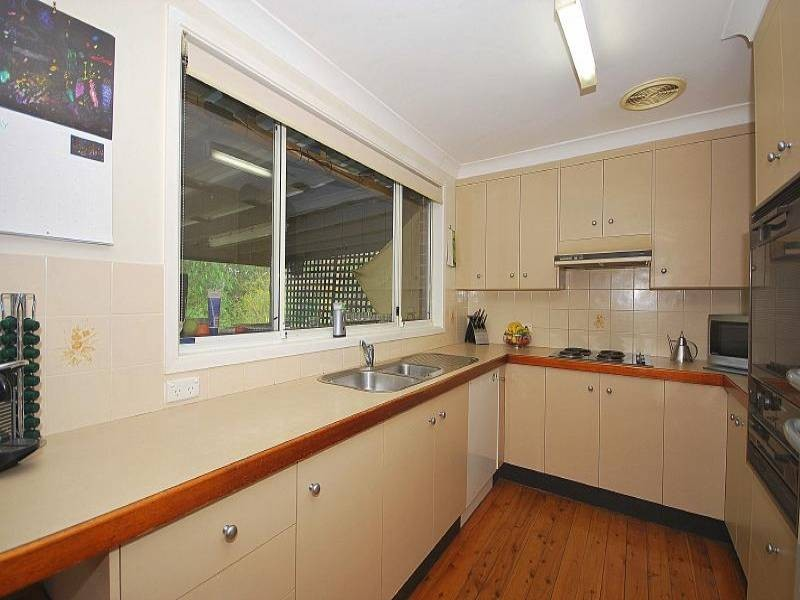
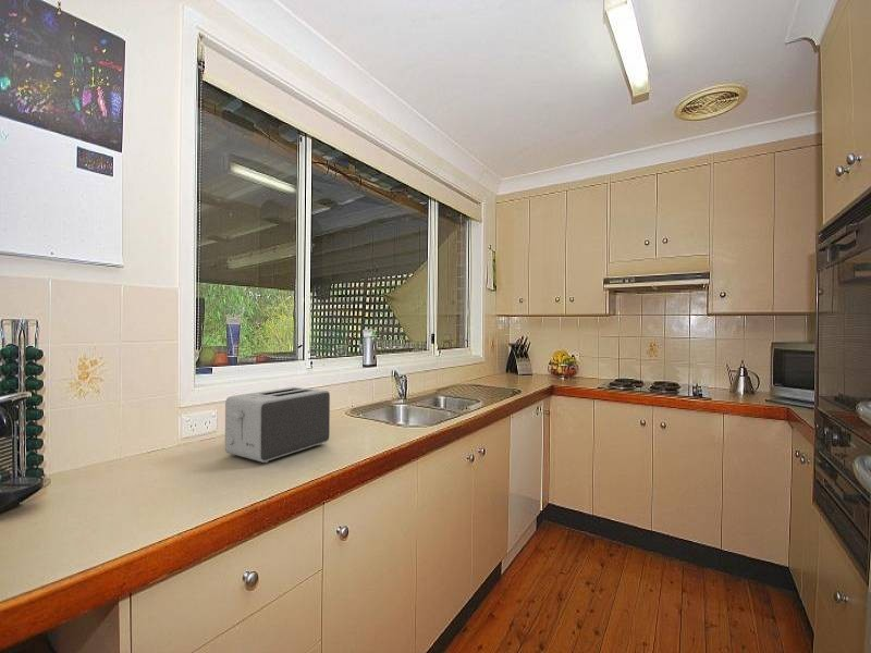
+ toaster (277, 421)
